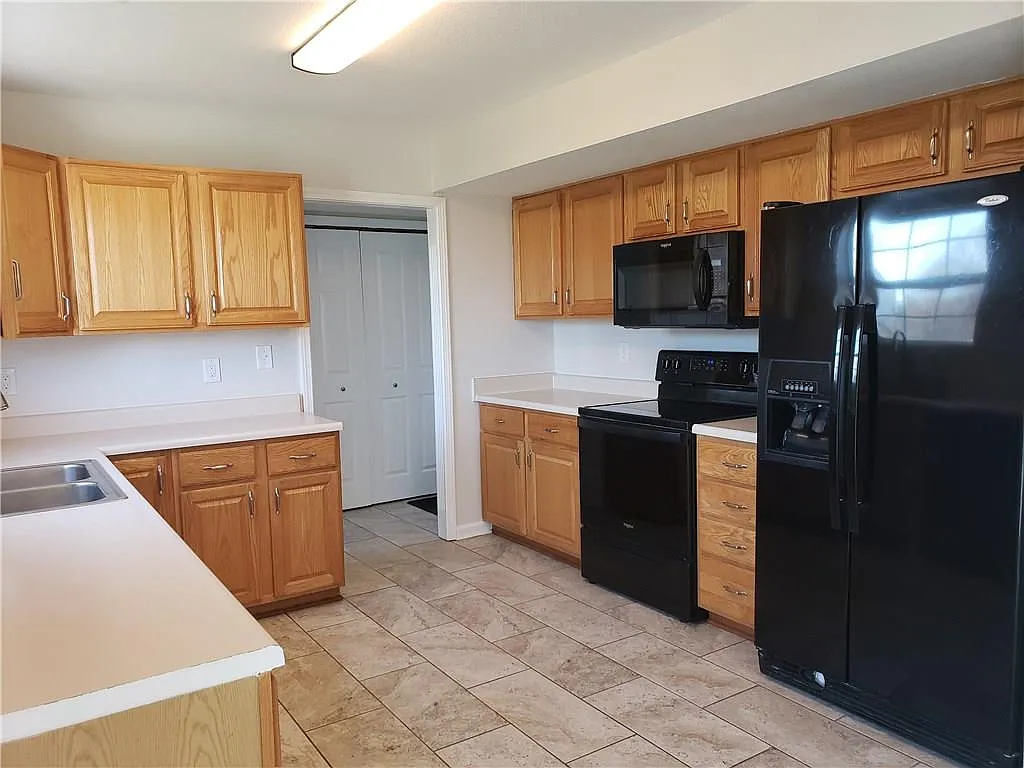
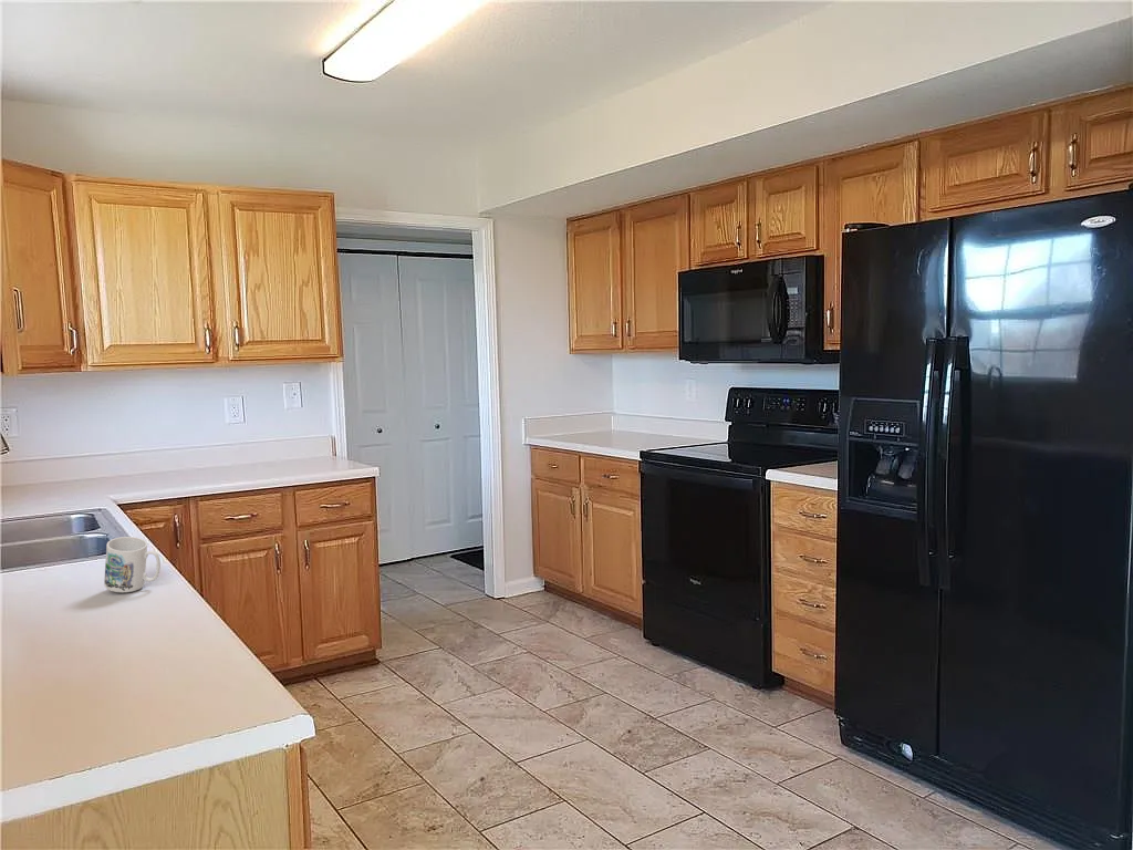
+ mug (132, 563)
